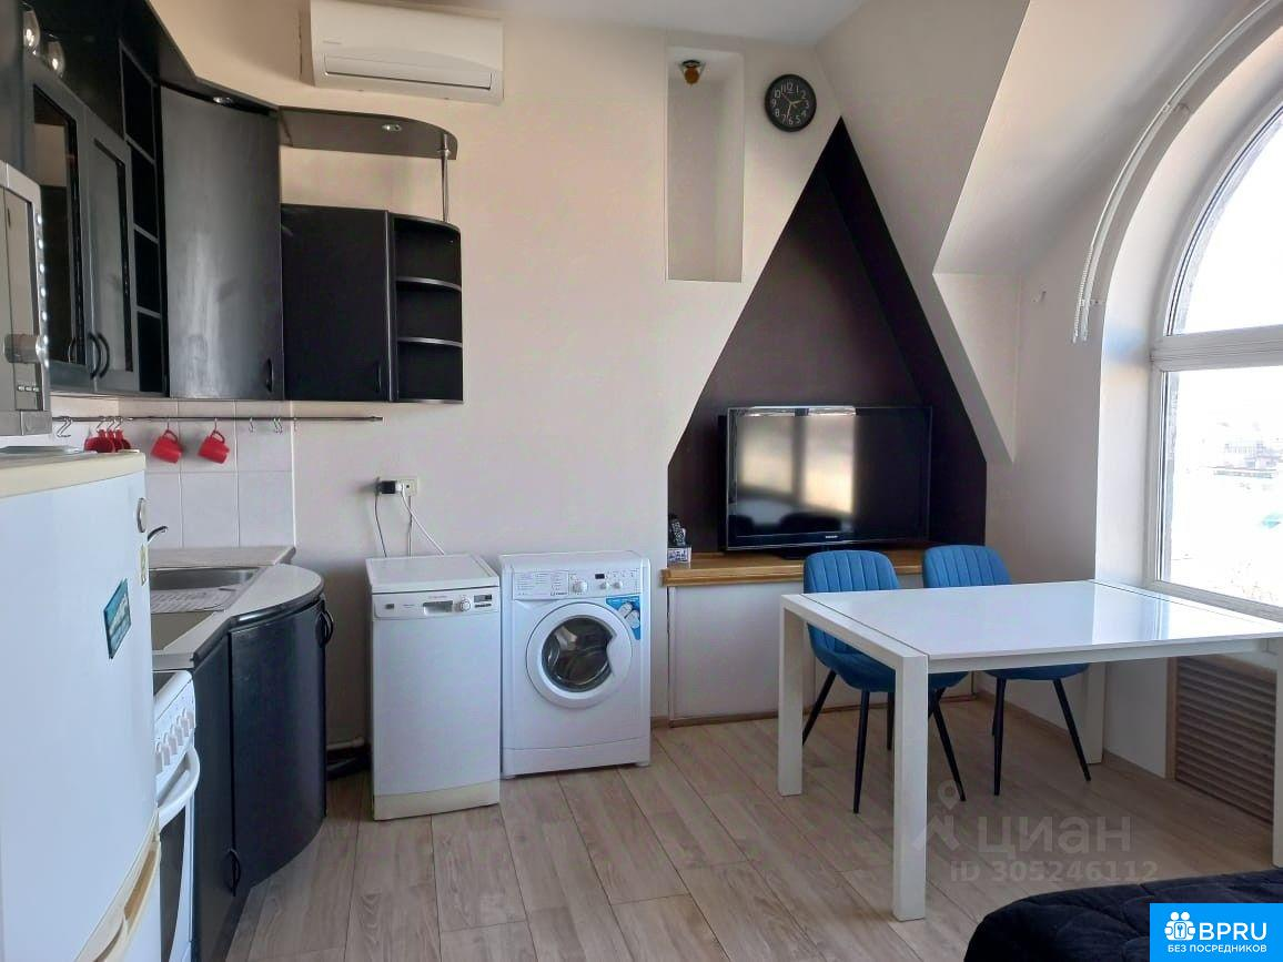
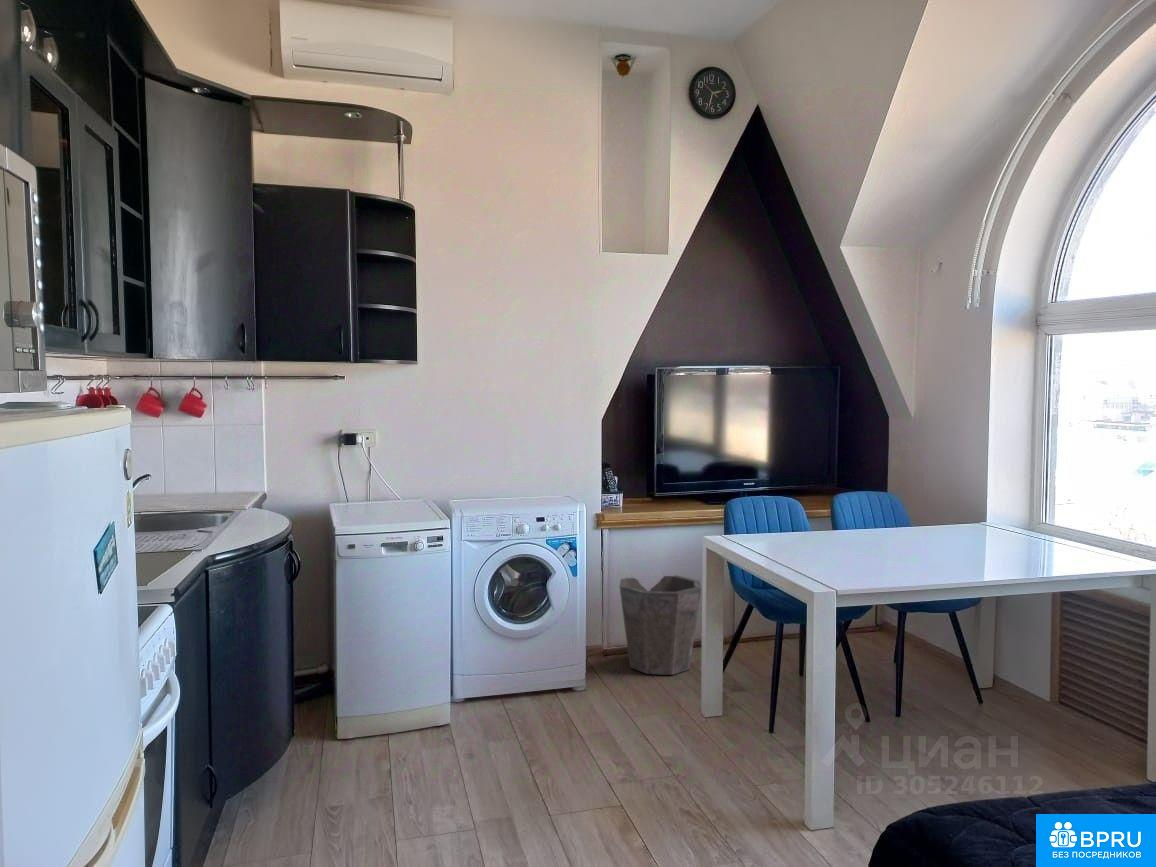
+ waste bin (659, 624)
